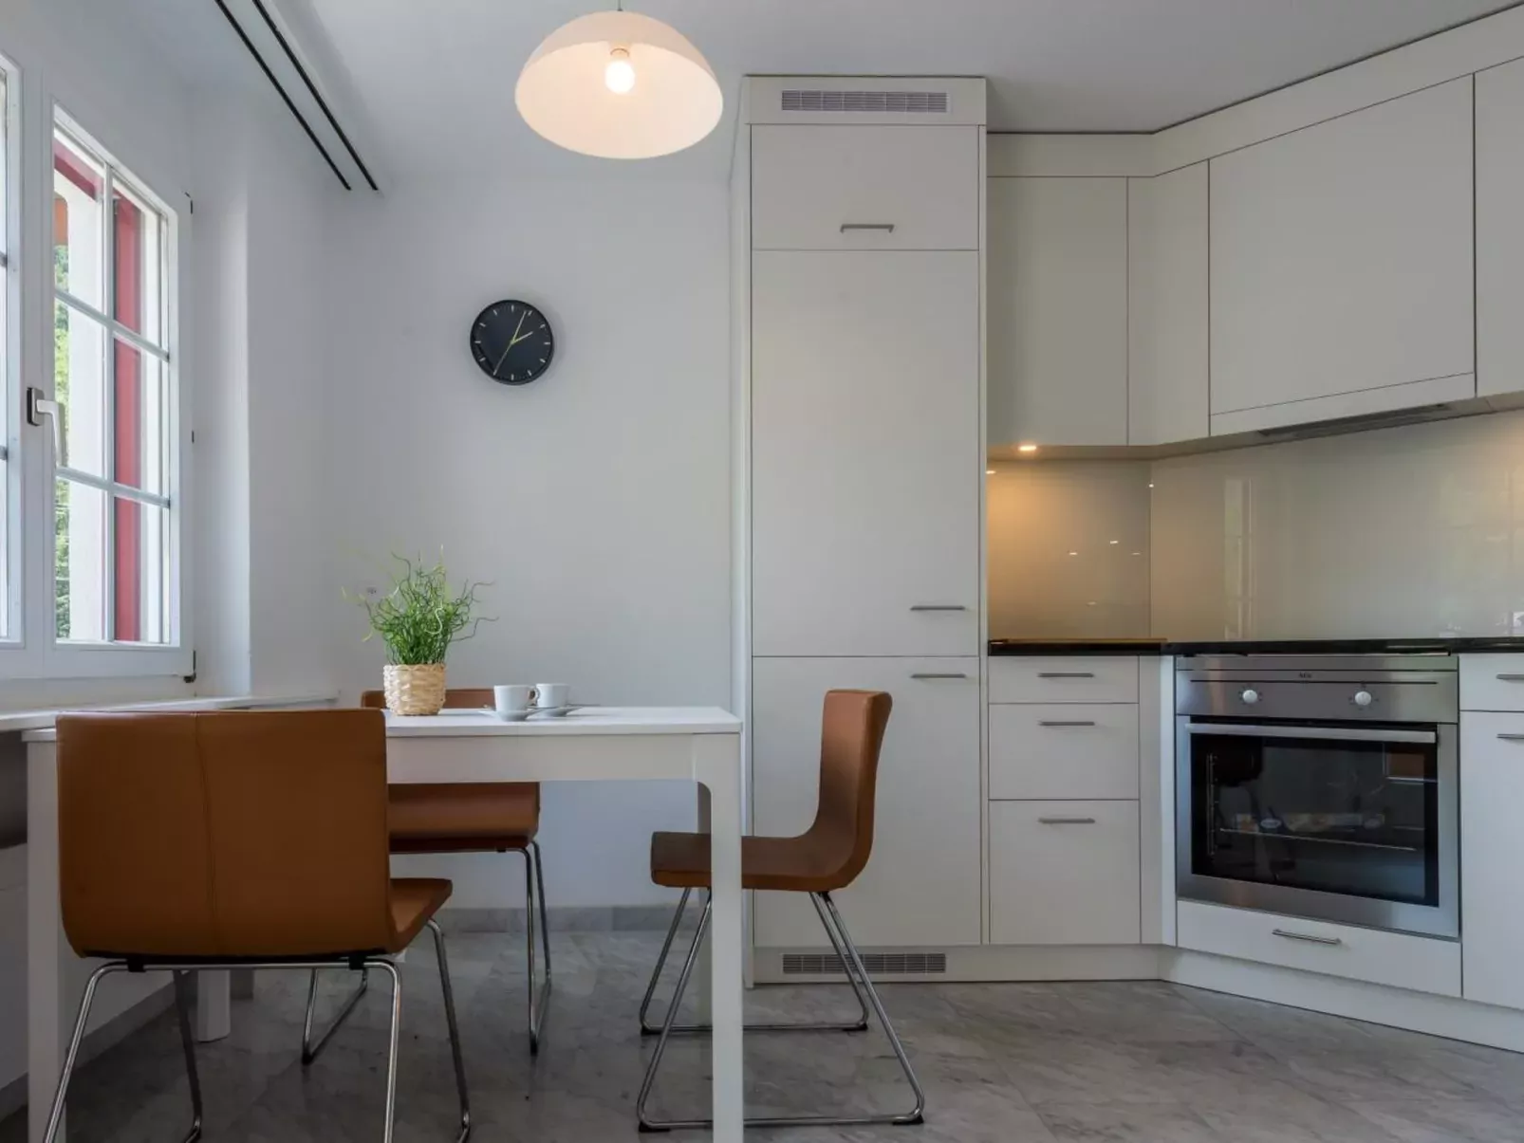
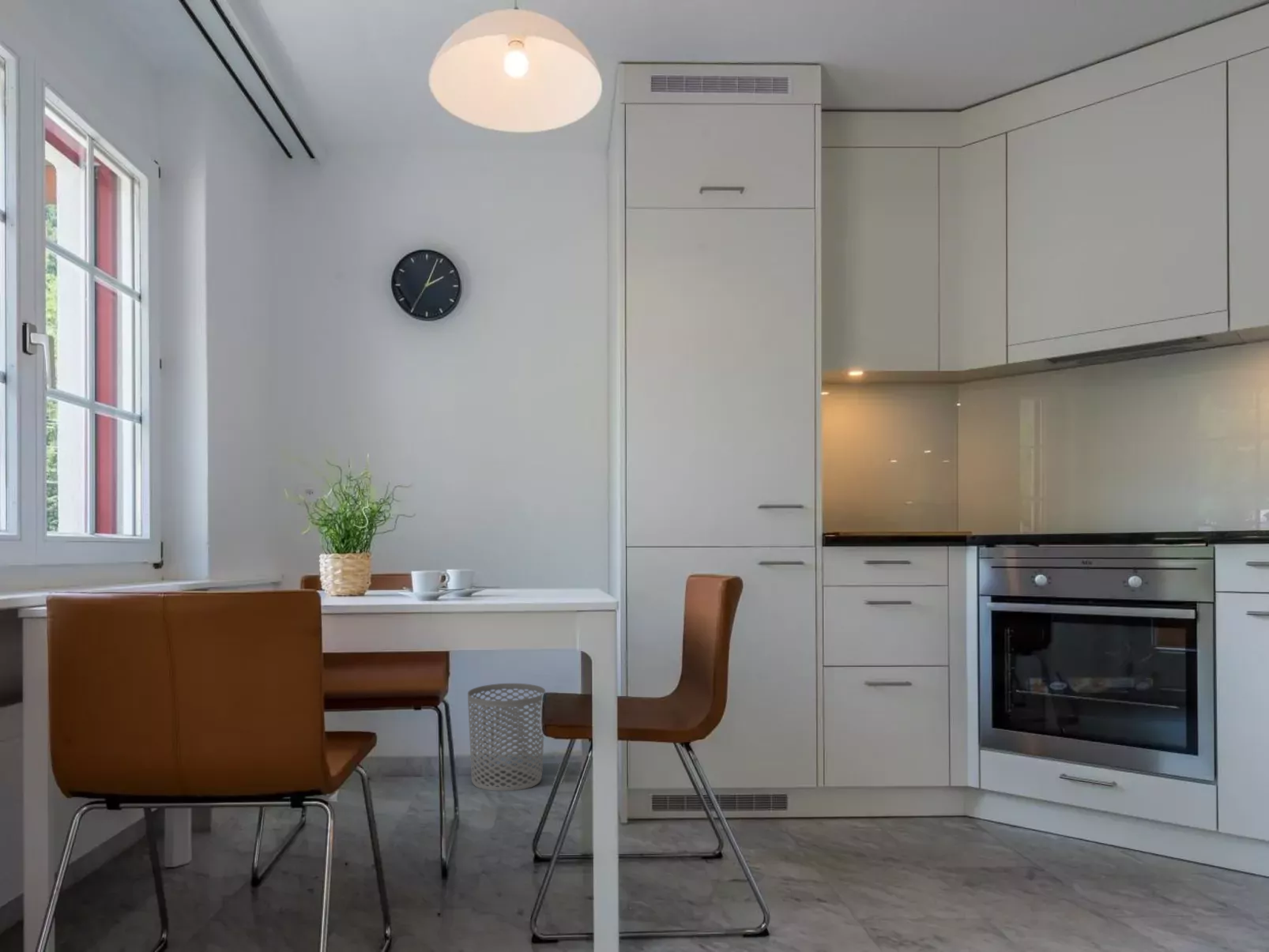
+ waste bin (506, 736)
